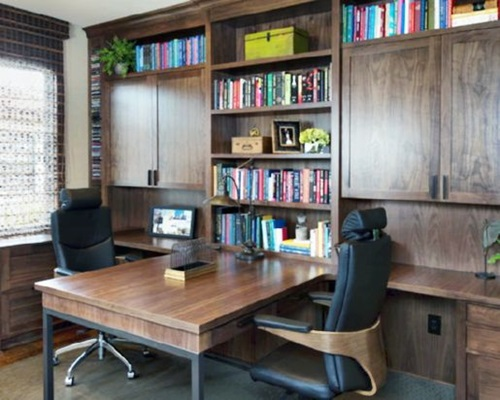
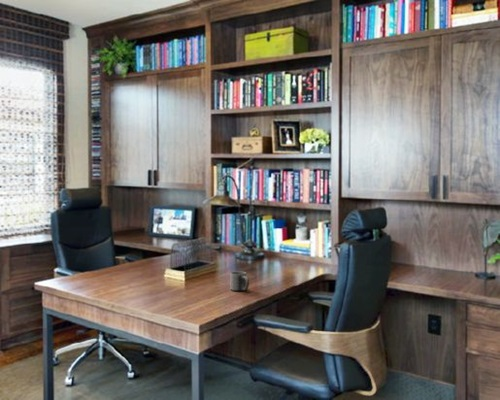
+ mug (240, 282)
